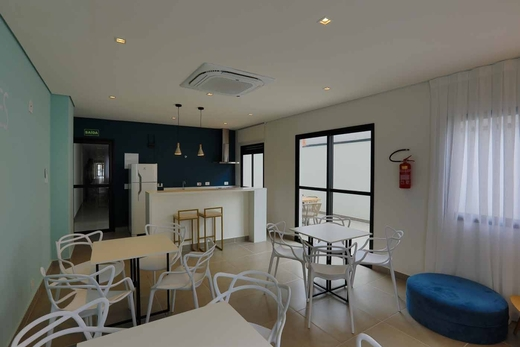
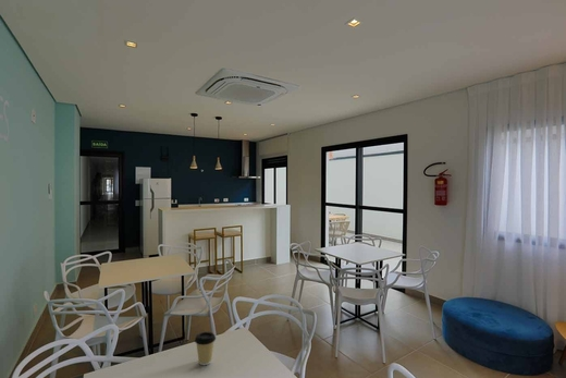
+ coffee cup (205, 347)
